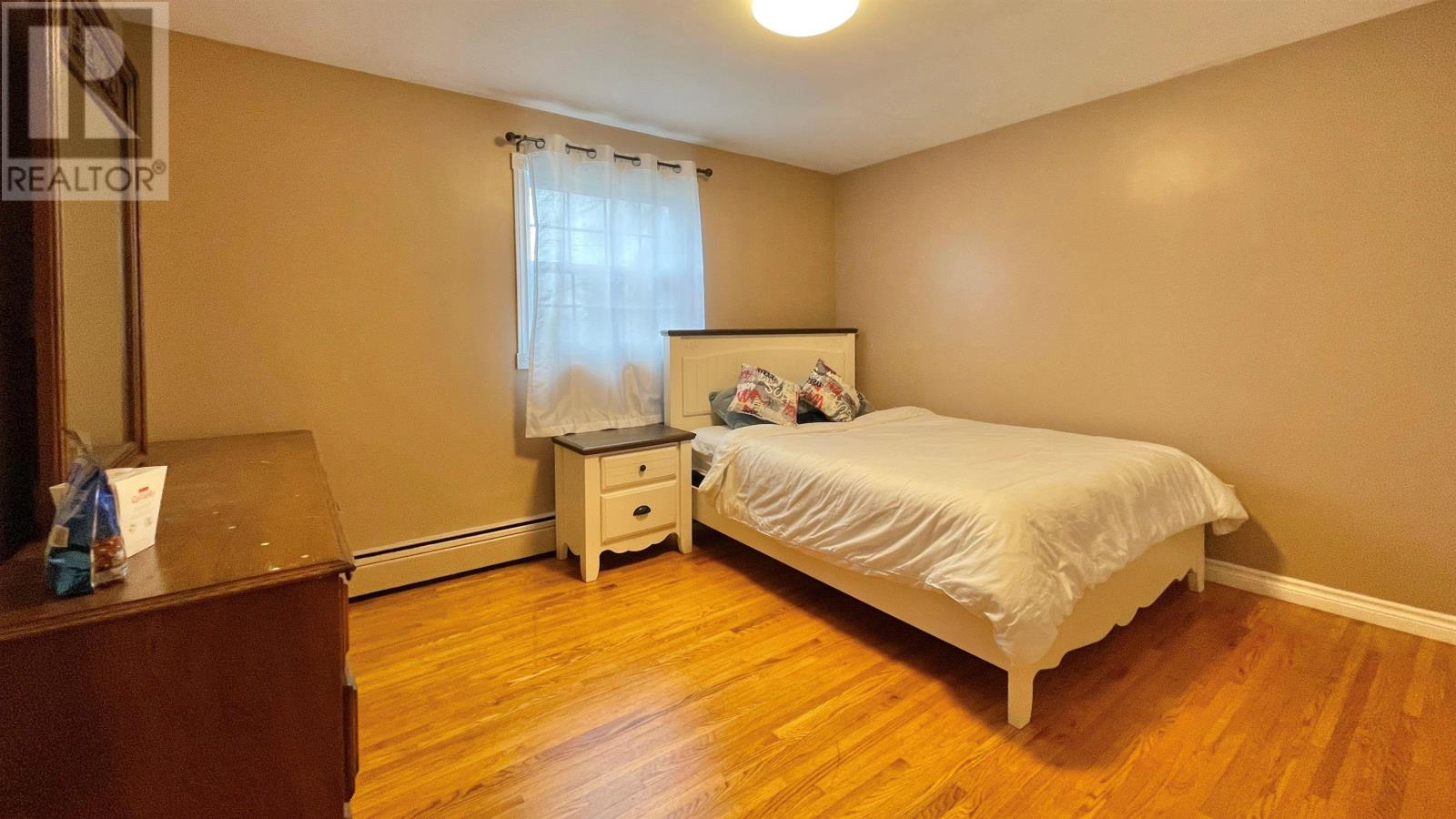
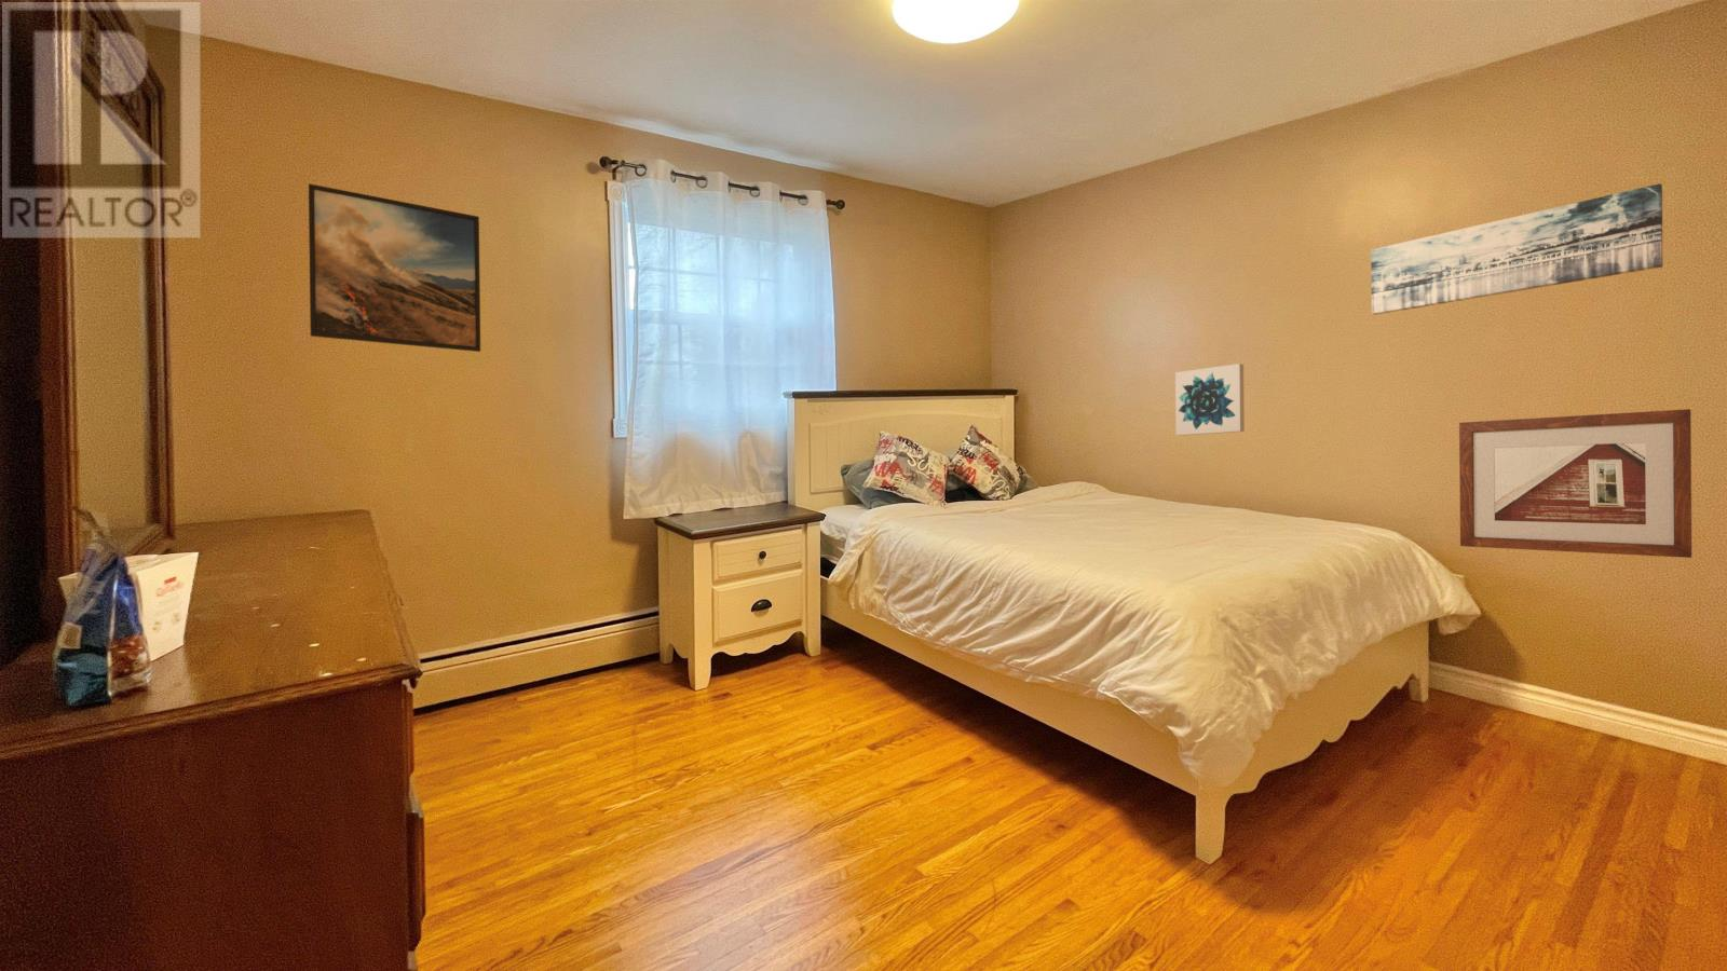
+ wall art (1207, 401)
+ wall art (1499, 257)
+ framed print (400, 273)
+ picture frame (1566, 484)
